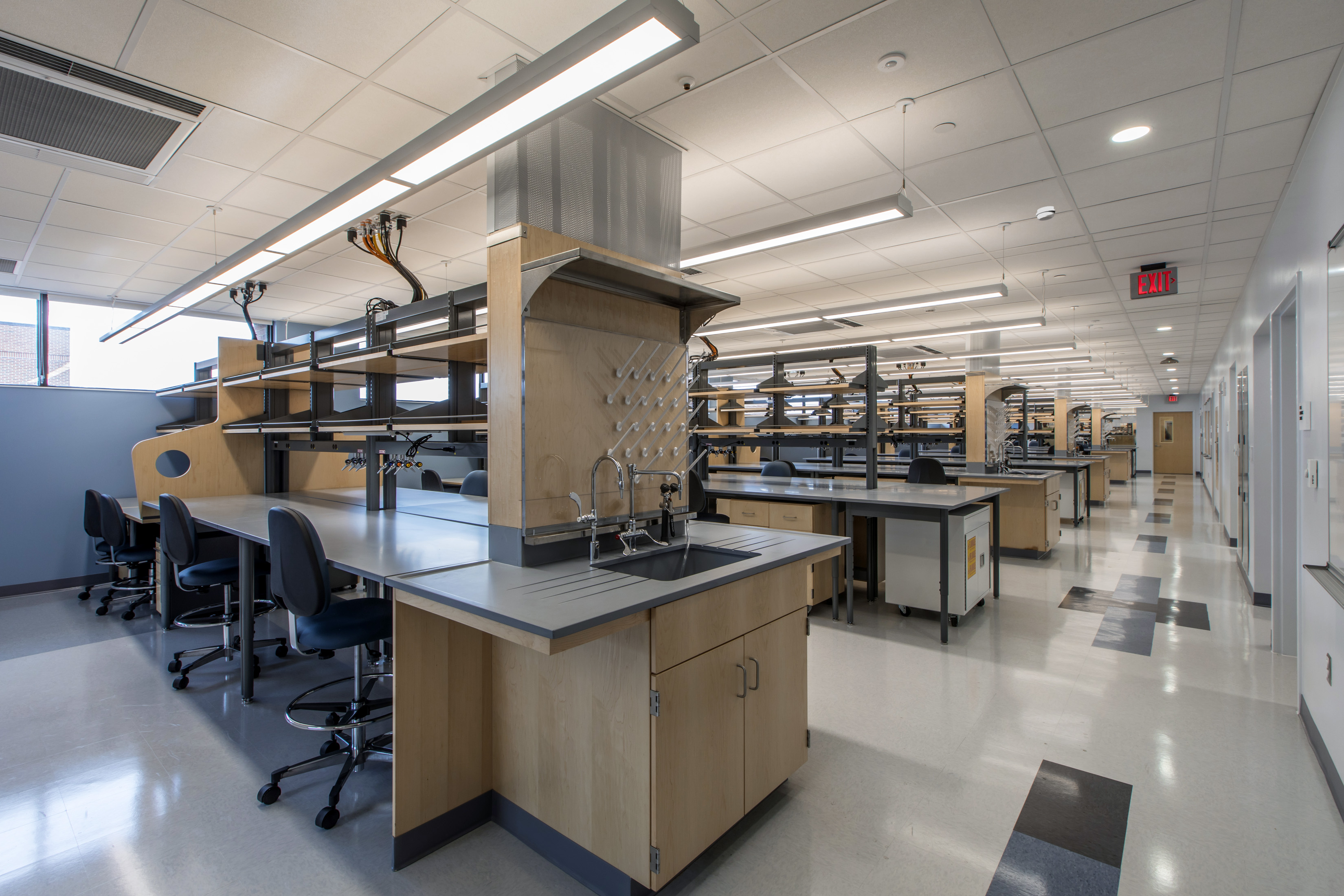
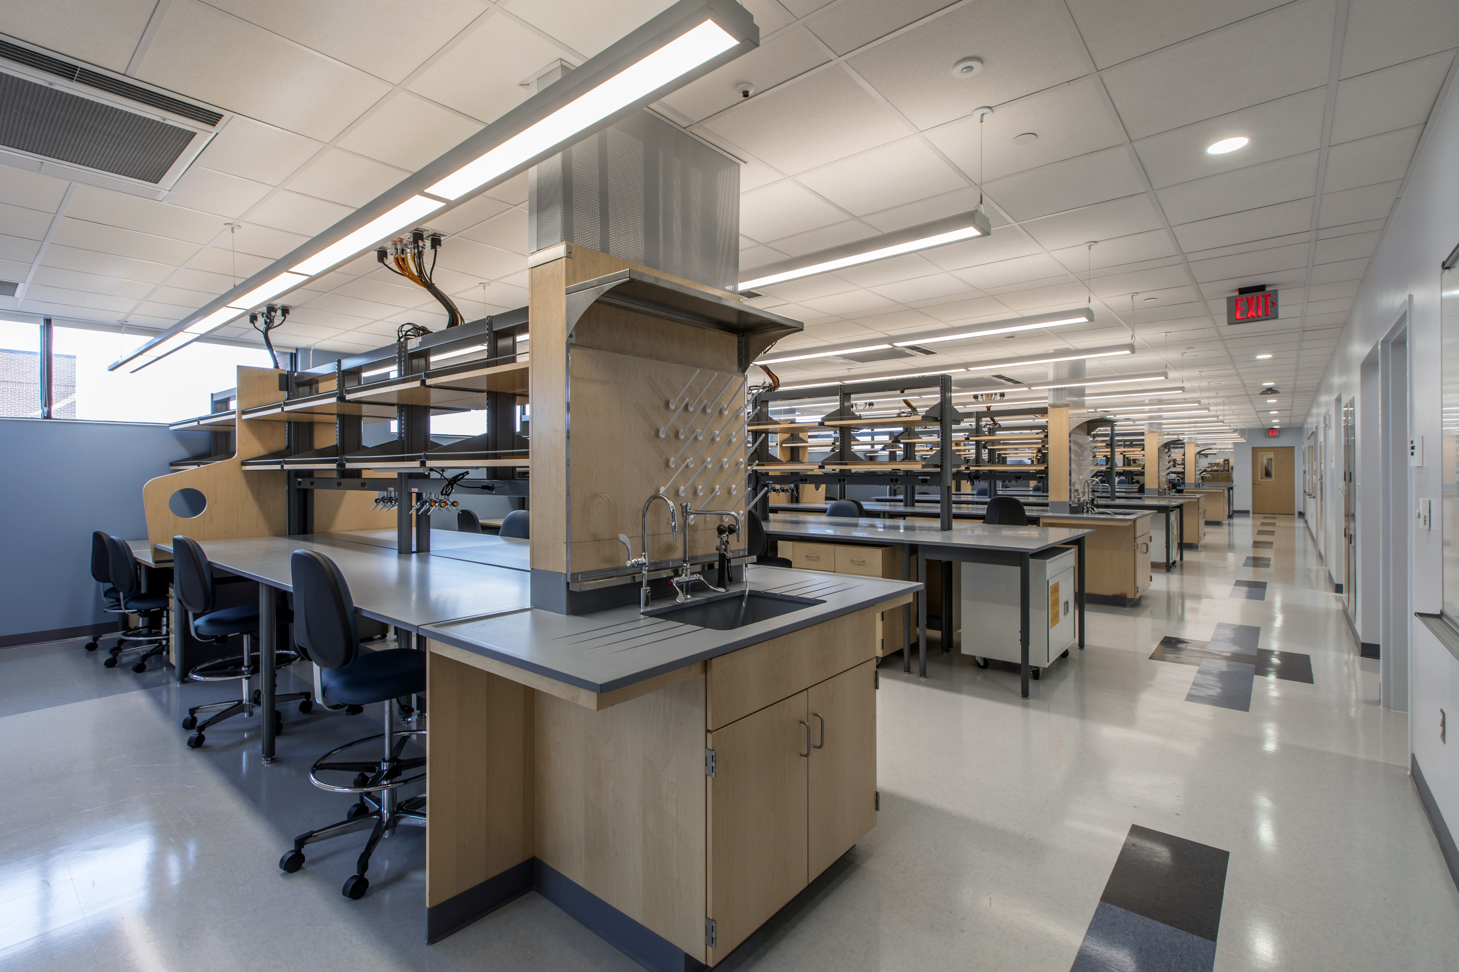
- smoke detector (1045, 213)
